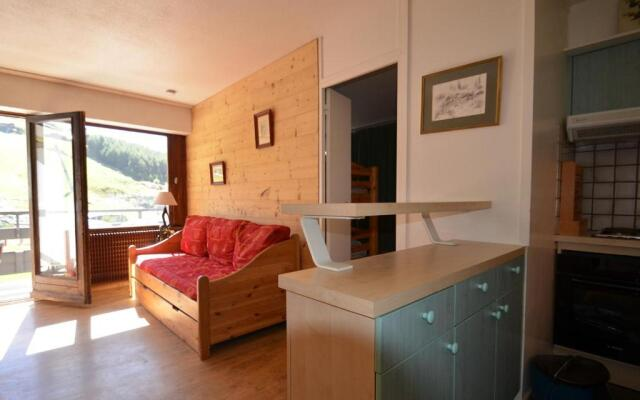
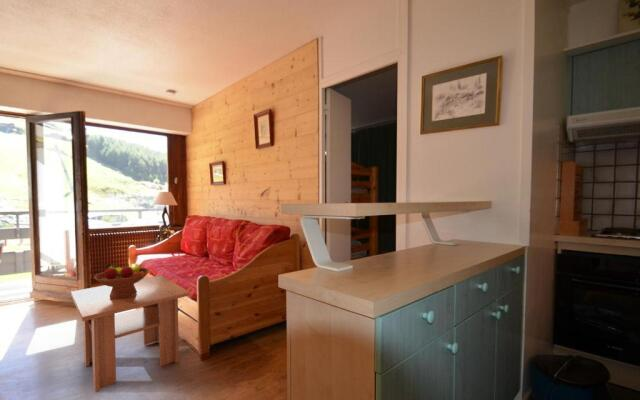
+ fruit bowl (123, 279)
+ coffee table (130, 326)
